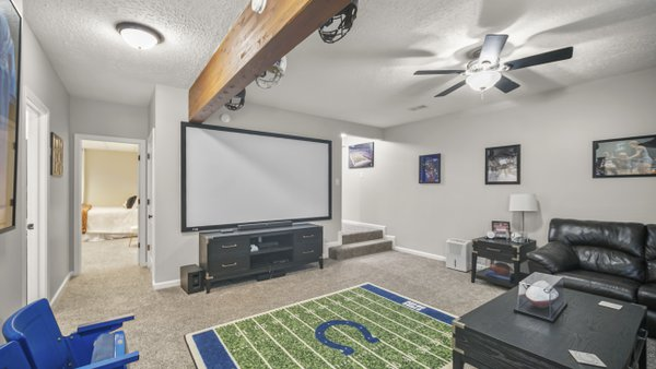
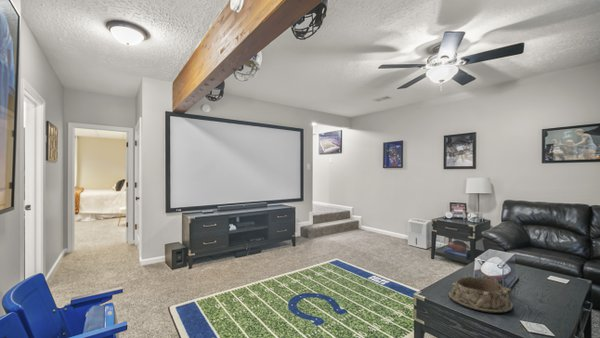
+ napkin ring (480, 291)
